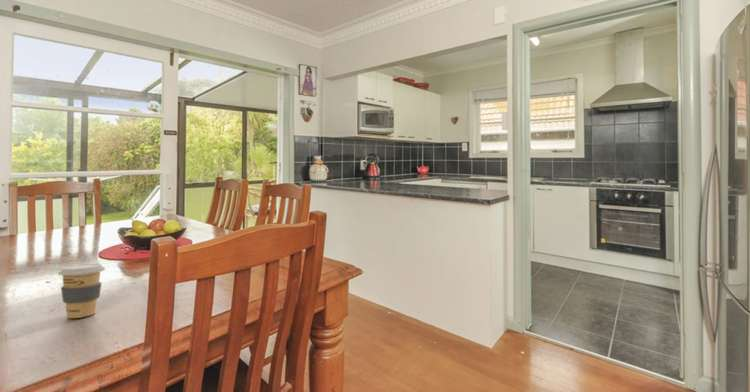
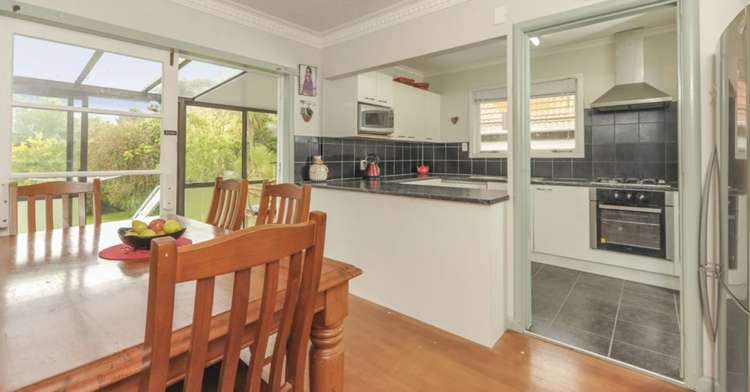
- coffee cup (81, 290)
